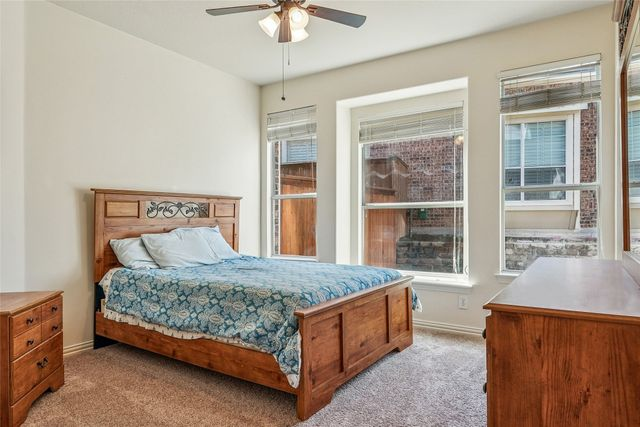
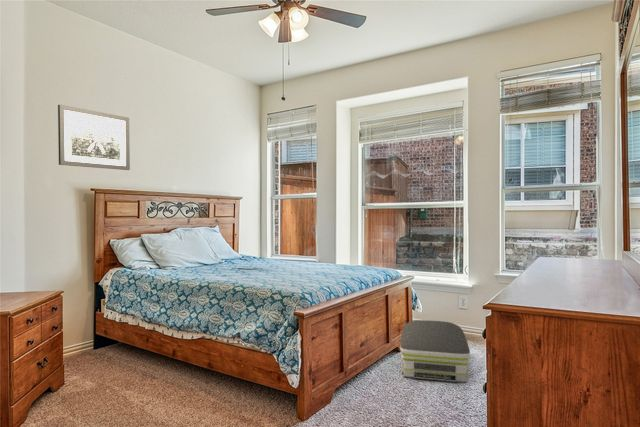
+ air purifier (433, 345)
+ wall art (96, 139)
